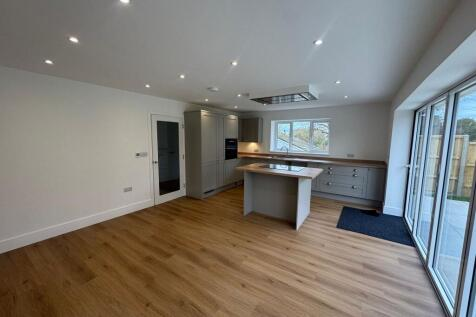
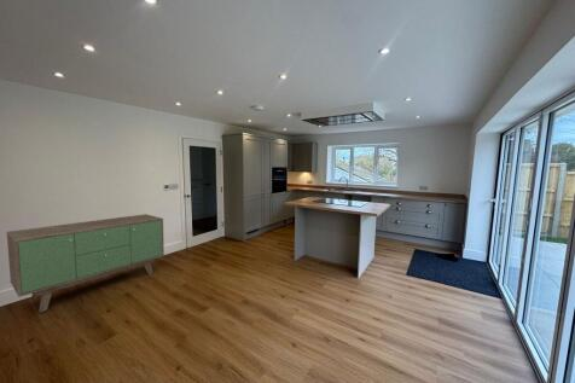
+ sideboard (98, 255)
